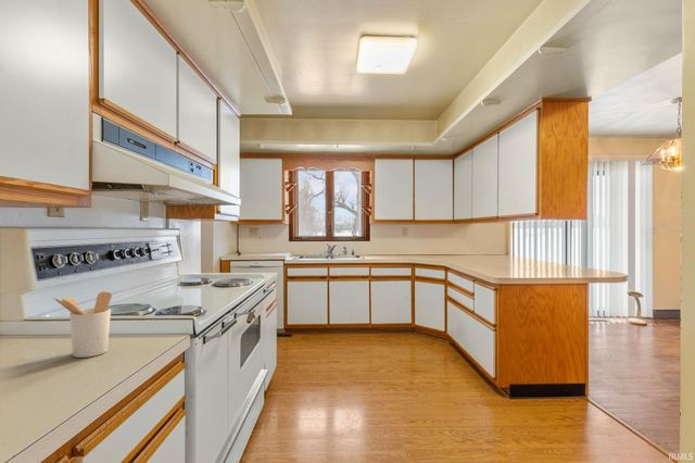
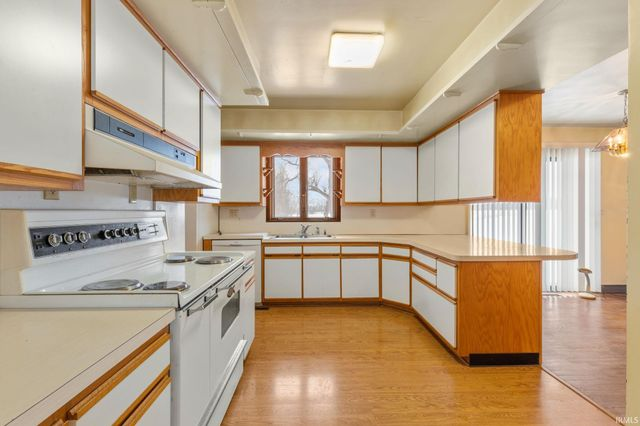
- utensil holder (81, 323)
